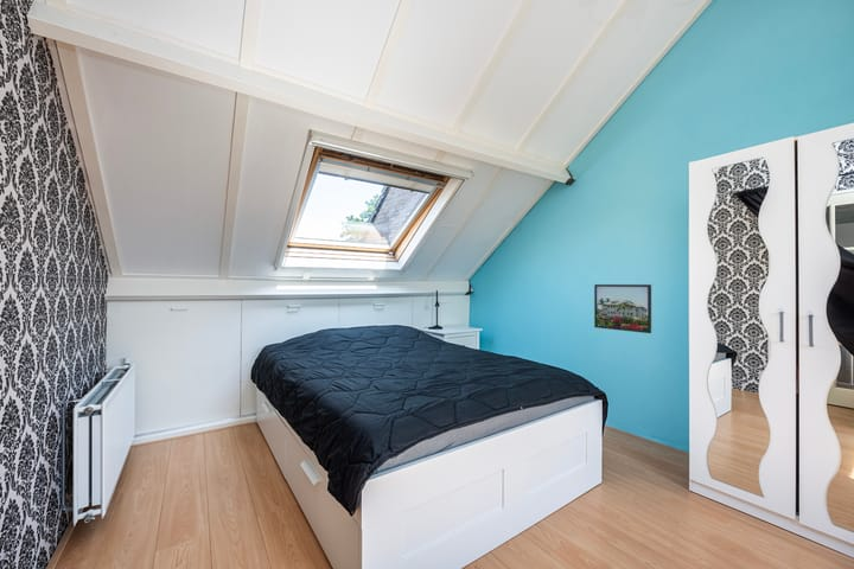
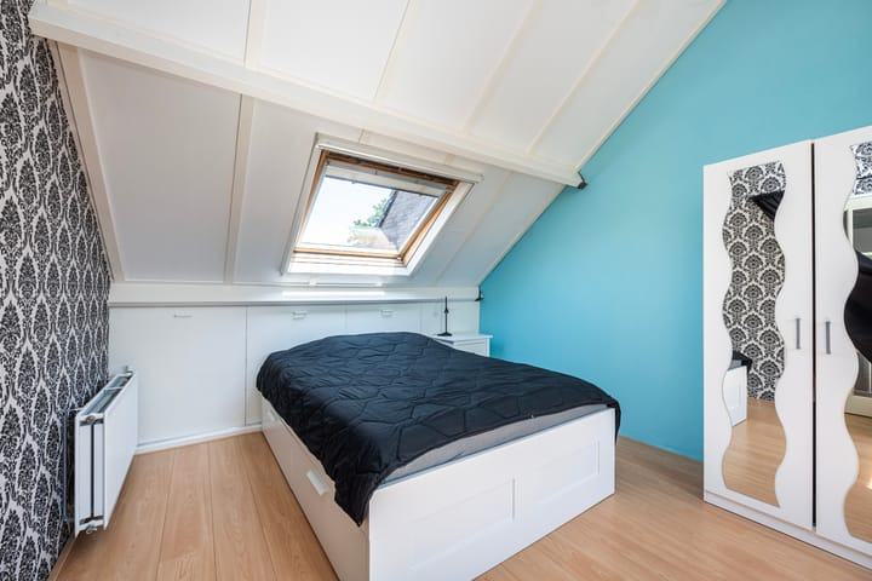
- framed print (620, 307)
